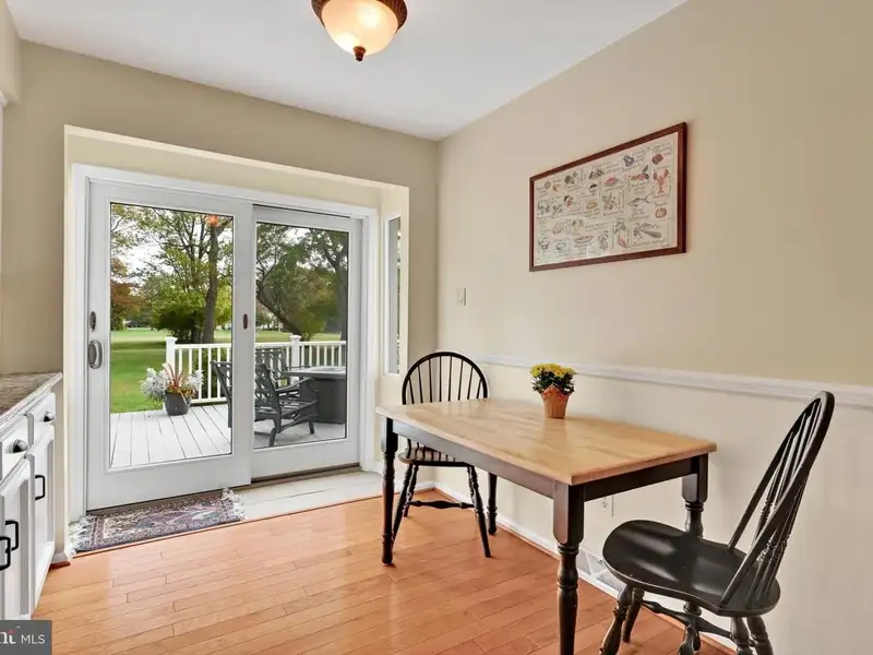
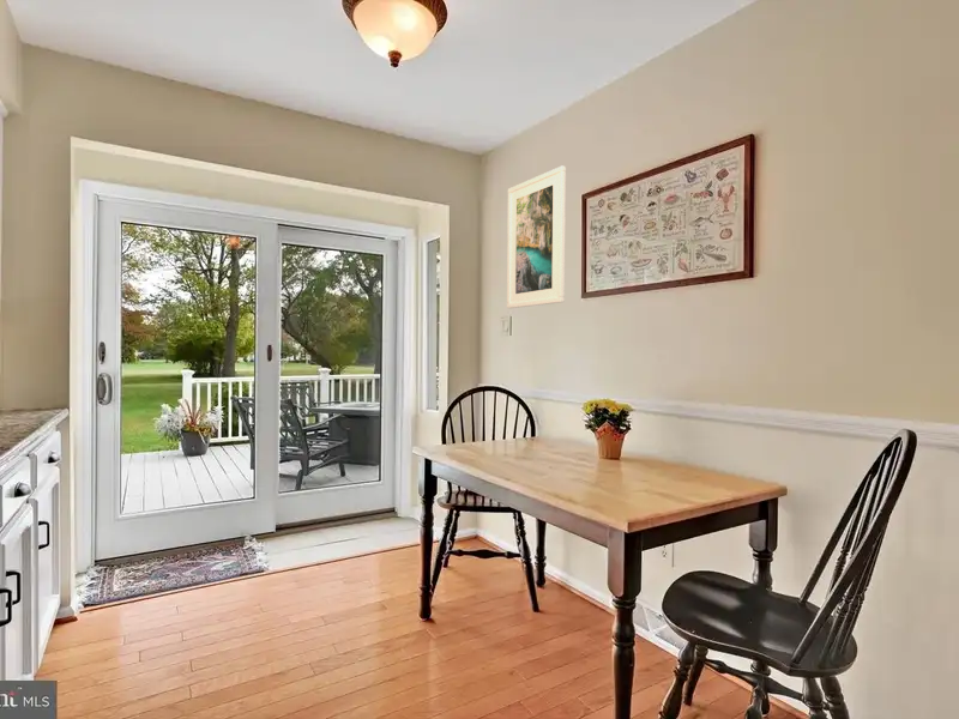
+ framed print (533, 241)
